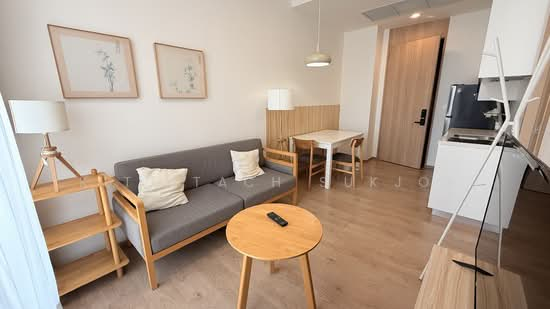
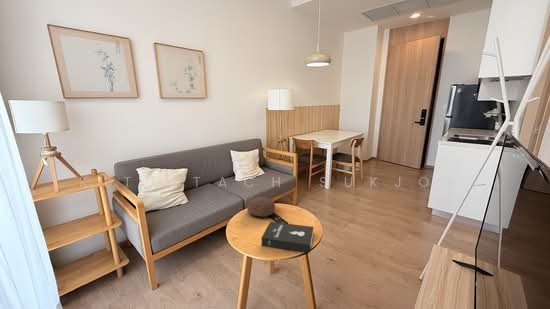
+ booklet (288, 235)
+ decorative bowl (261, 205)
